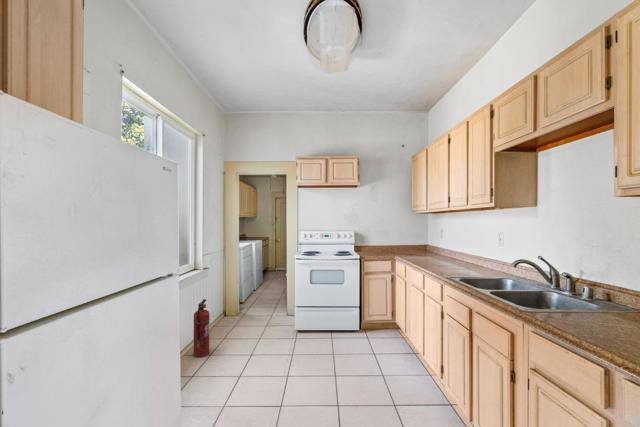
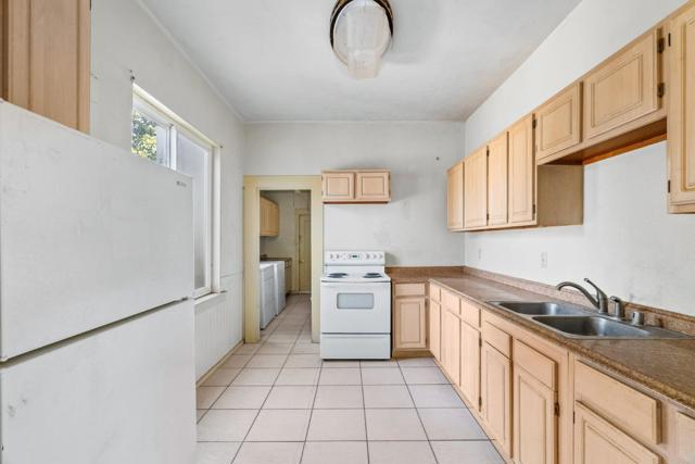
- fire extinguisher (201, 327)
